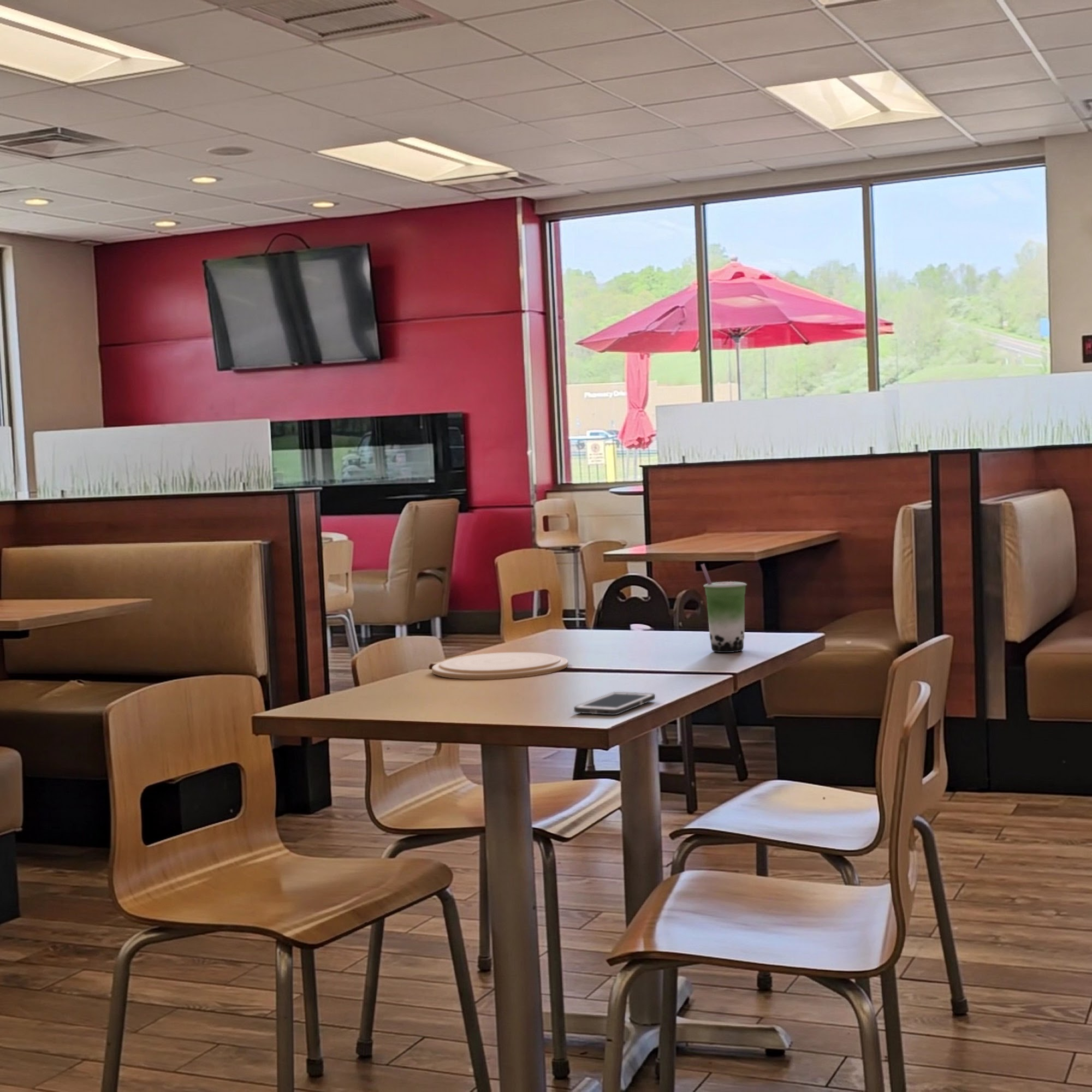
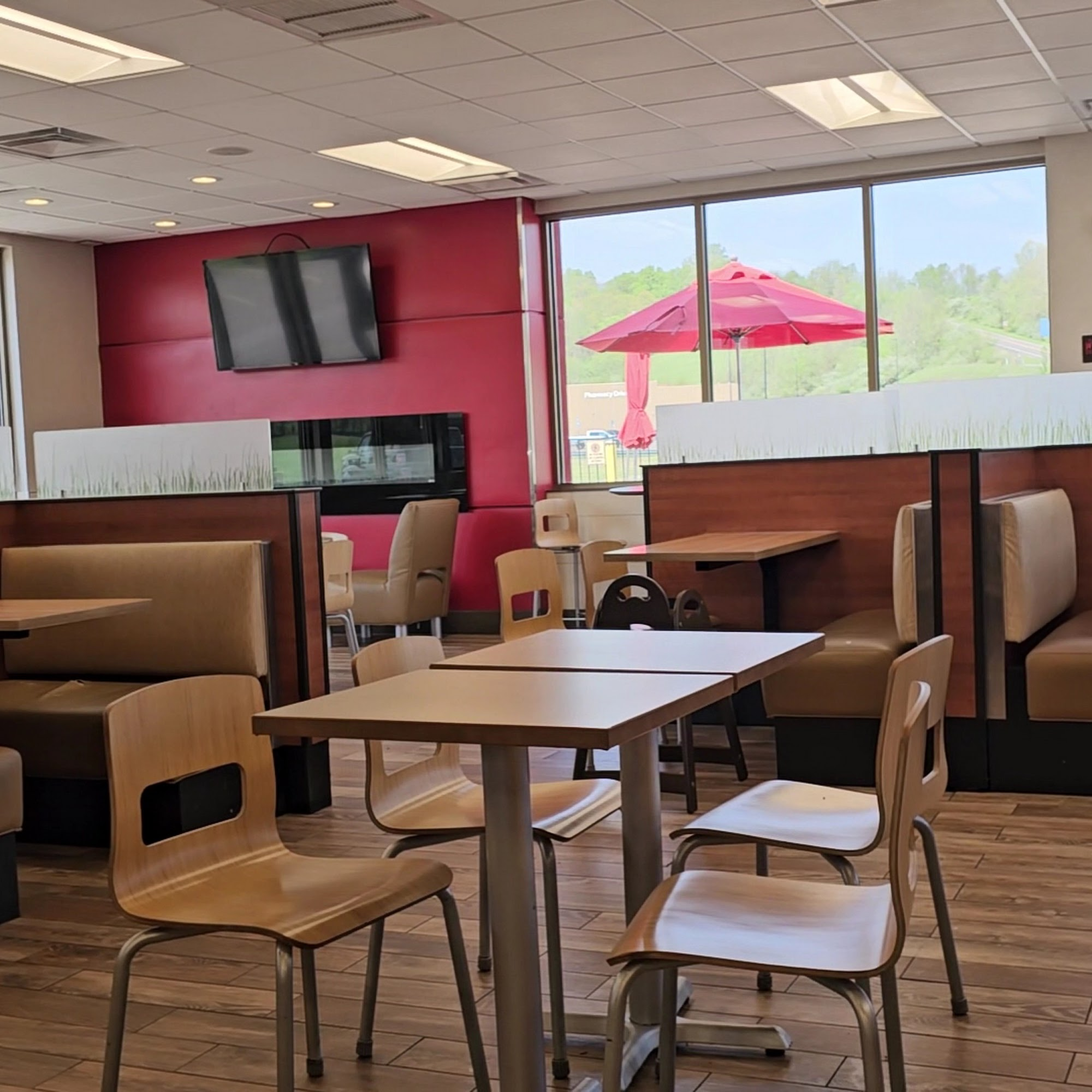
- plate (500, 664)
- cell phone (615, 703)
- beverage cup (726, 607)
